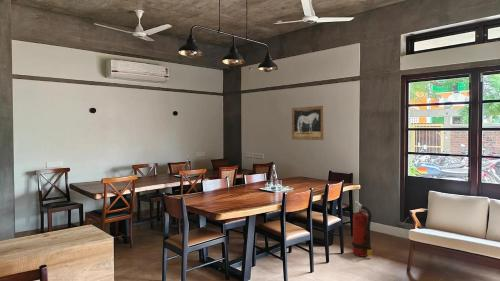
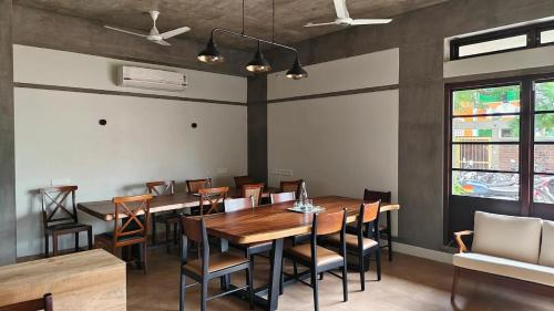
- fire extinguisher (362, 228)
- wall art (307, 123)
